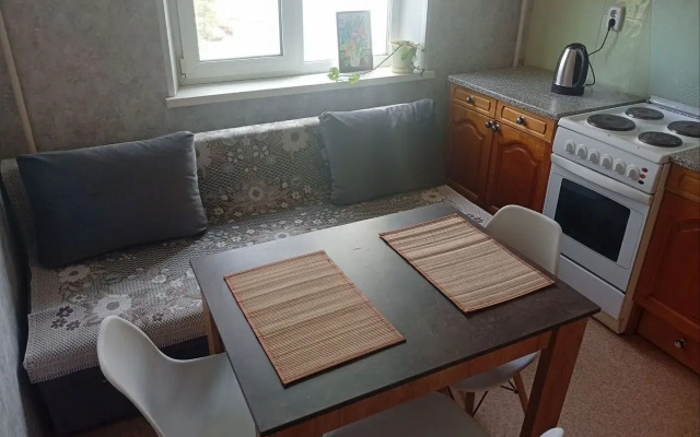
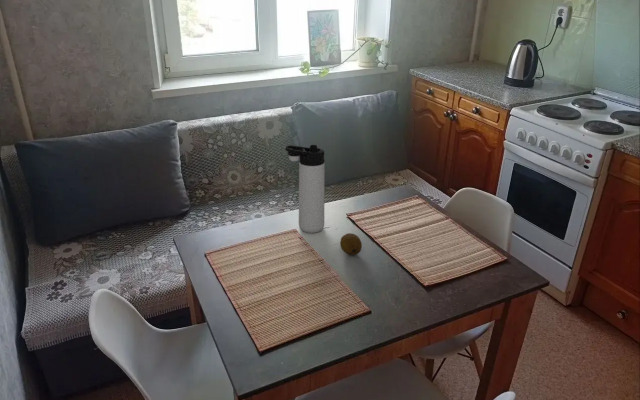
+ fruit (350, 244)
+ thermos bottle (305, 188)
